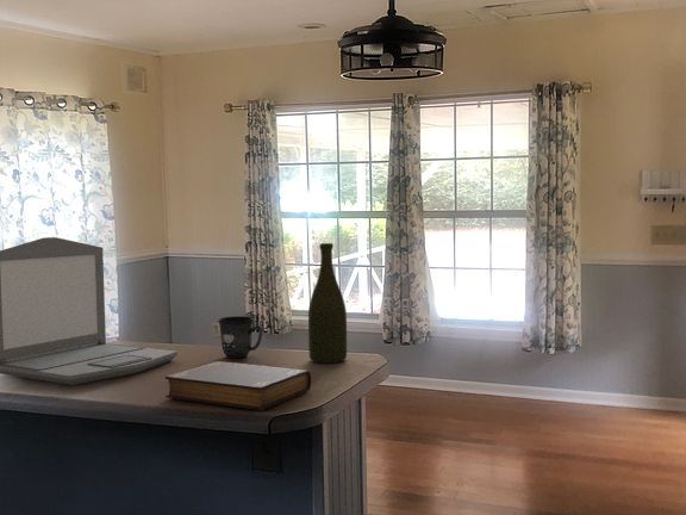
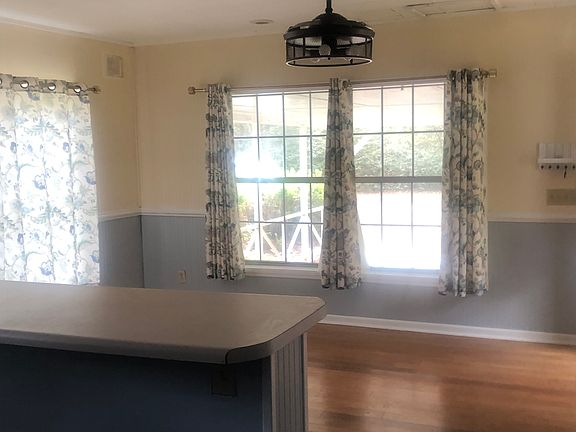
- laptop (89, 303)
- book (239, 383)
- bottle (326, 302)
- mug (242, 337)
